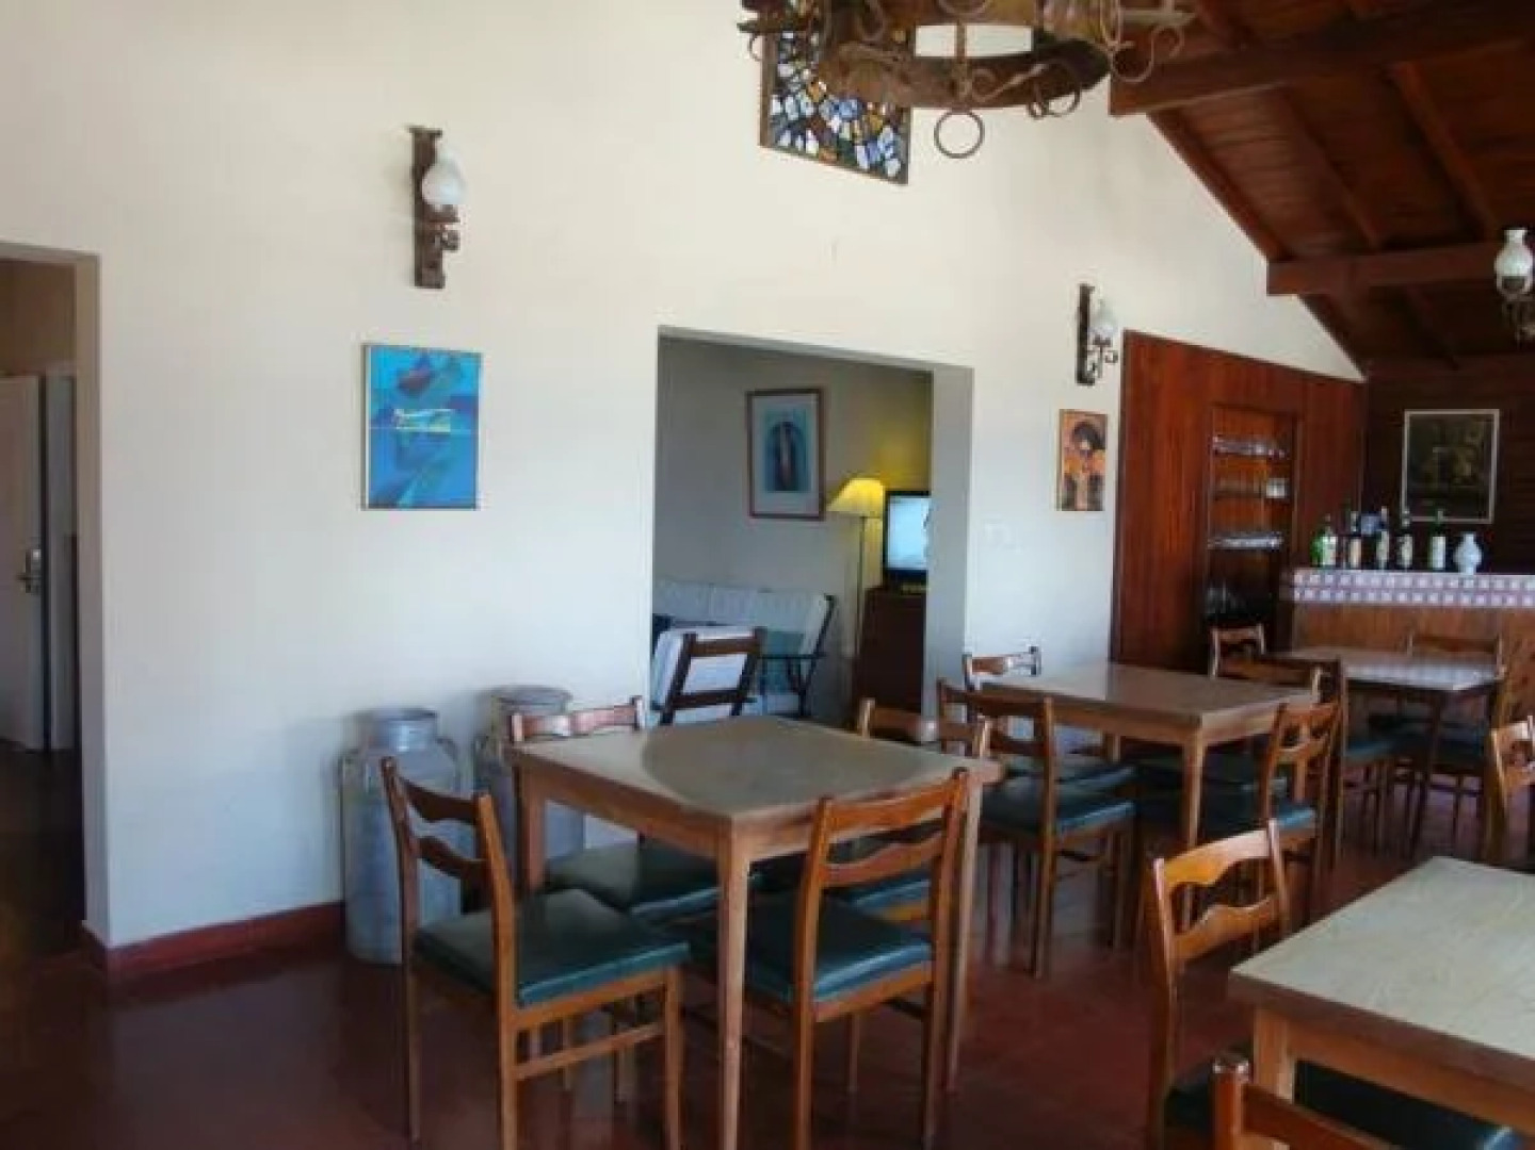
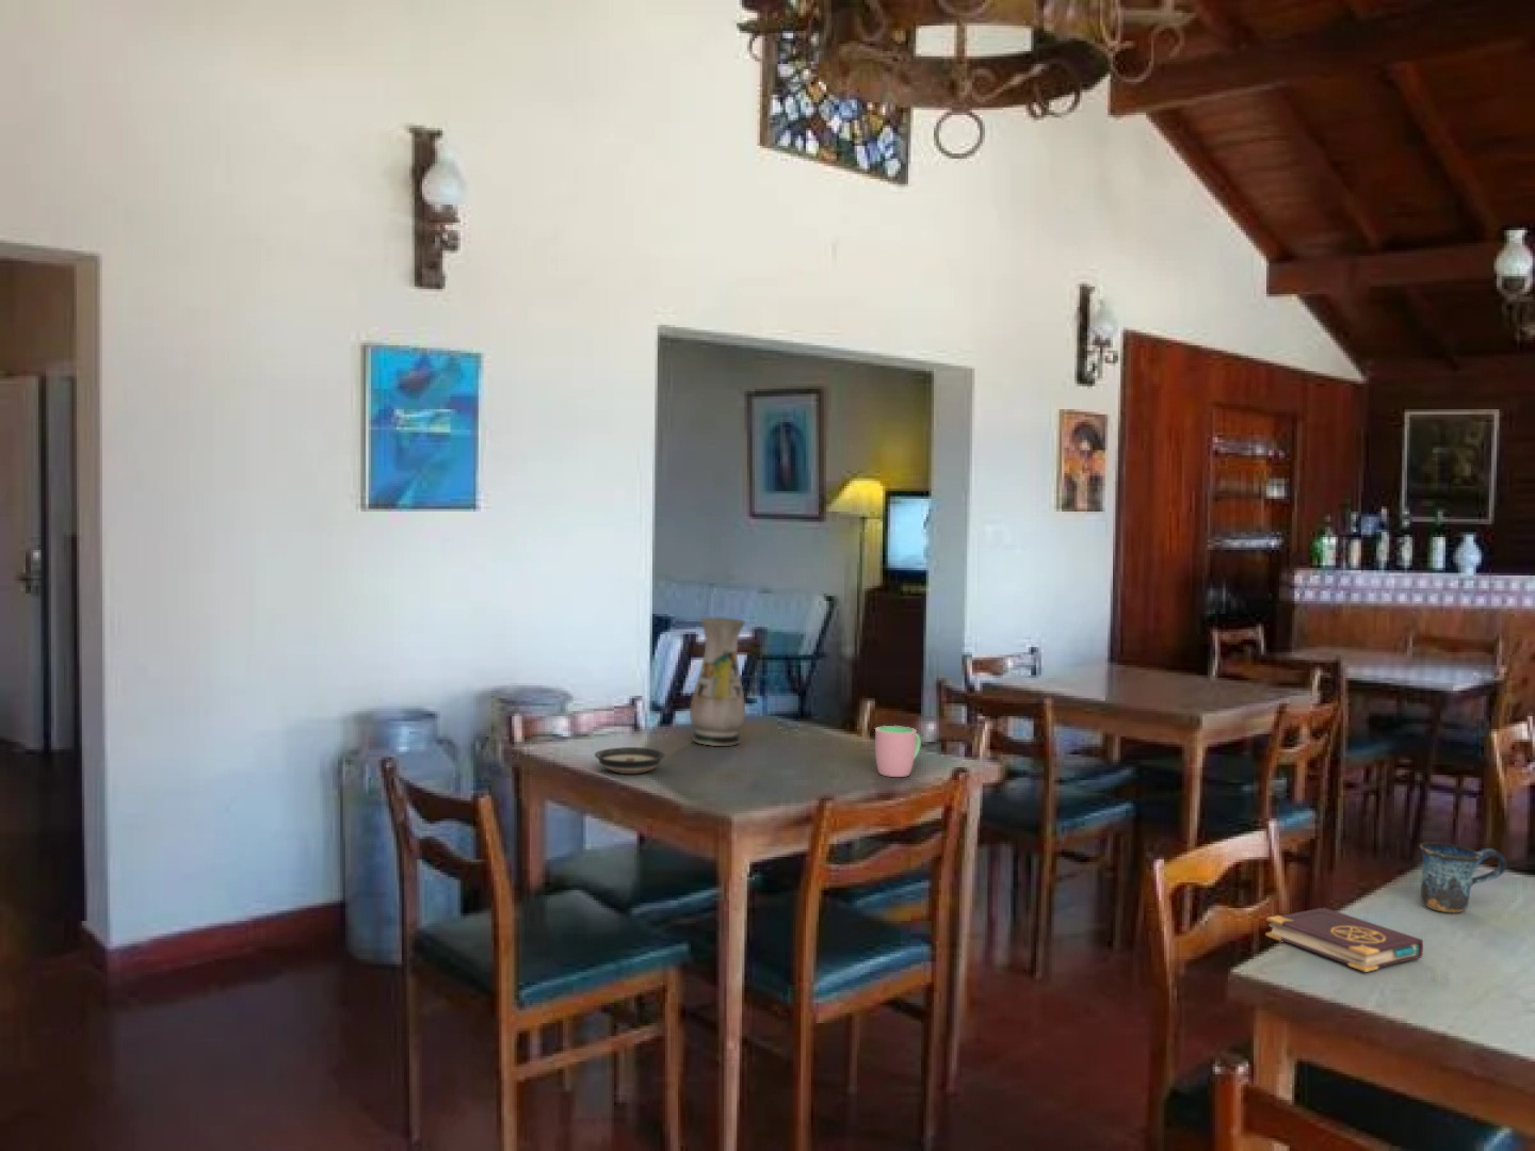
+ cup (899, 751)
+ vase (718, 679)
+ mug (1459, 879)
+ saucer (629, 762)
+ book (1343, 937)
